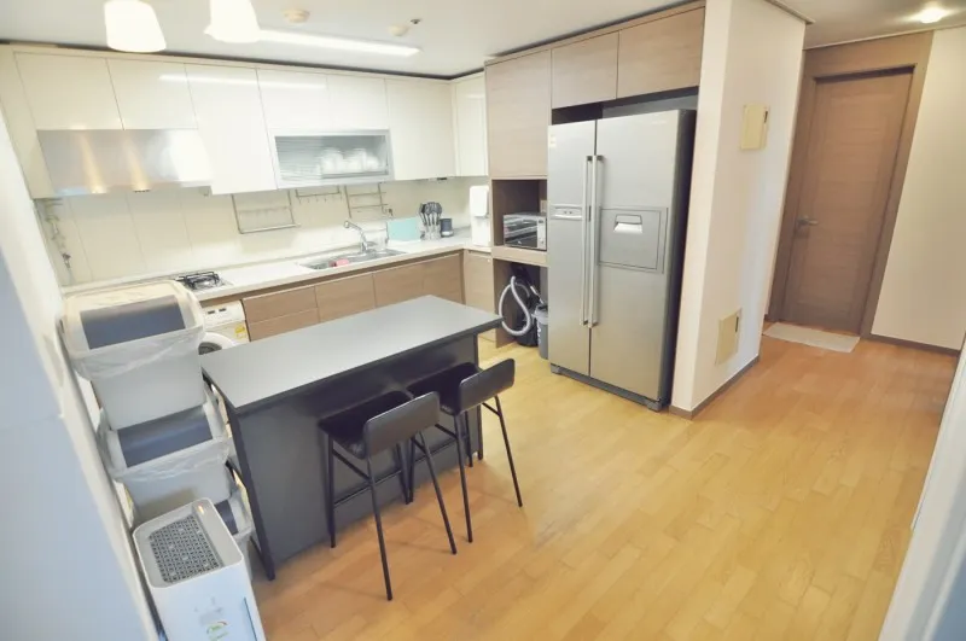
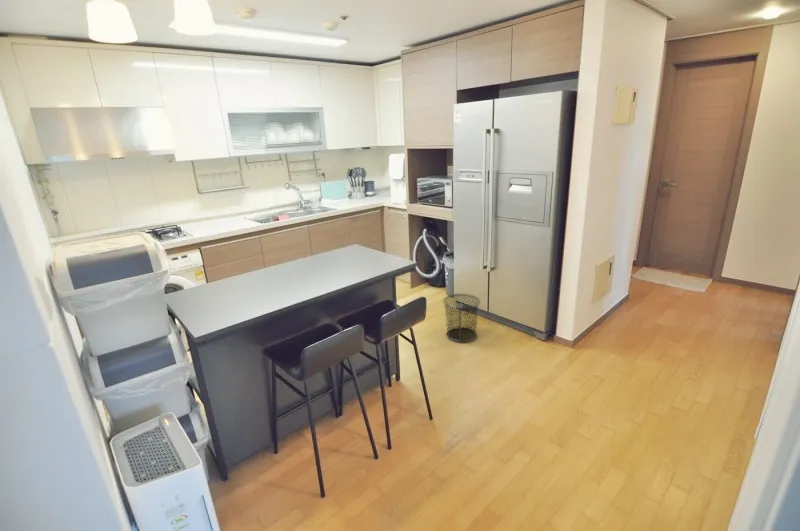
+ trash can (461, 317)
